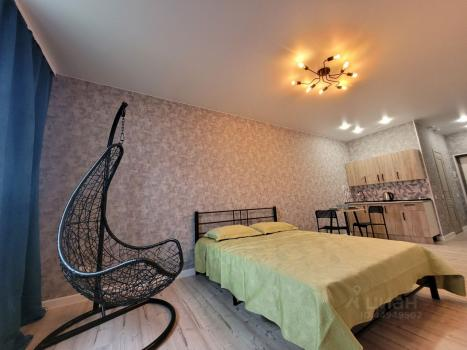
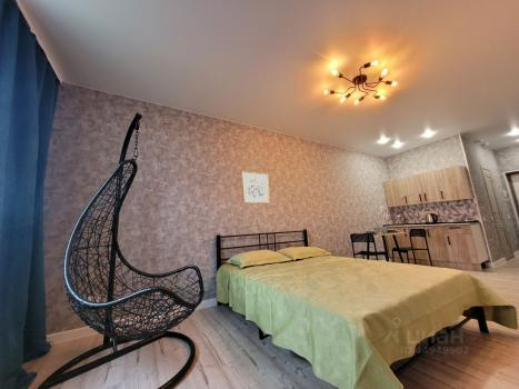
+ wall art (256, 188)
